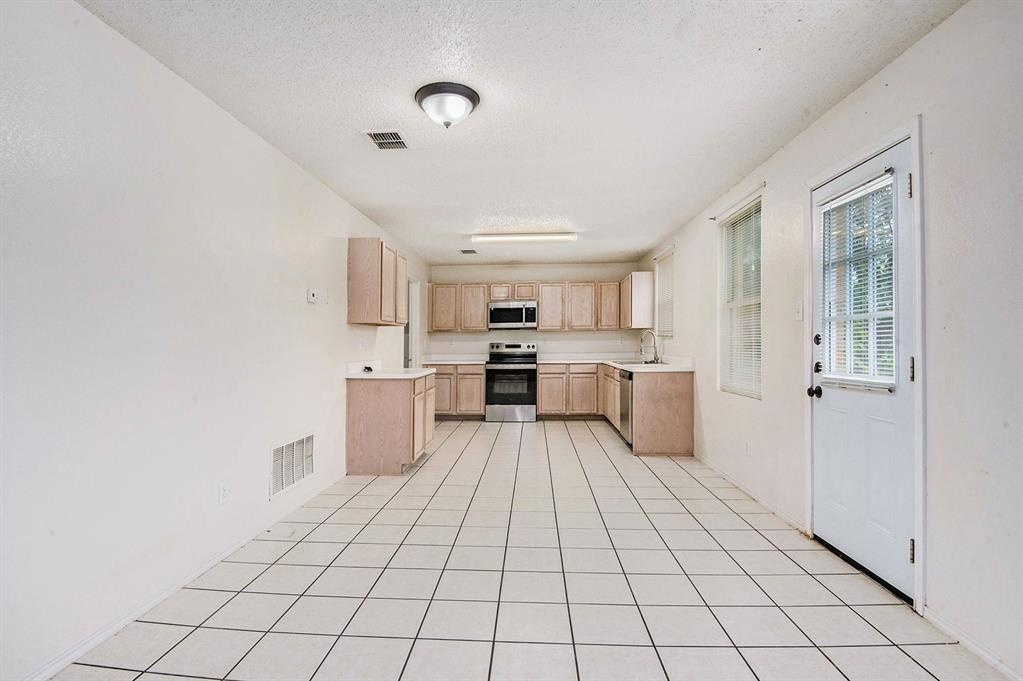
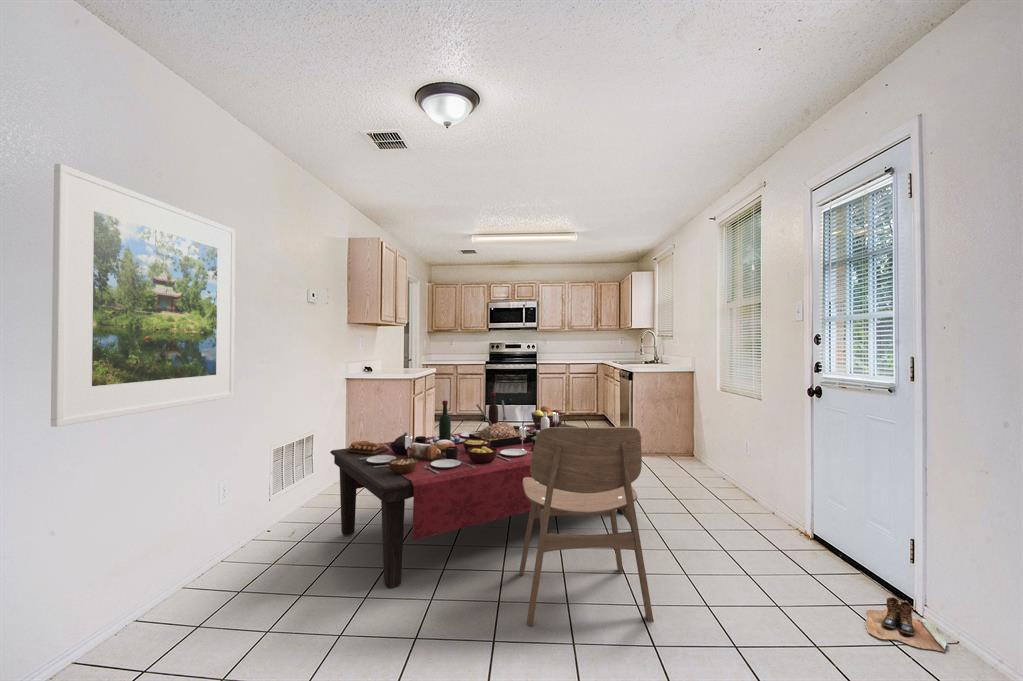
+ chair (580, 506)
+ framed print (163, 306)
+ boots (901, 617)
+ dining table (494, 460)
